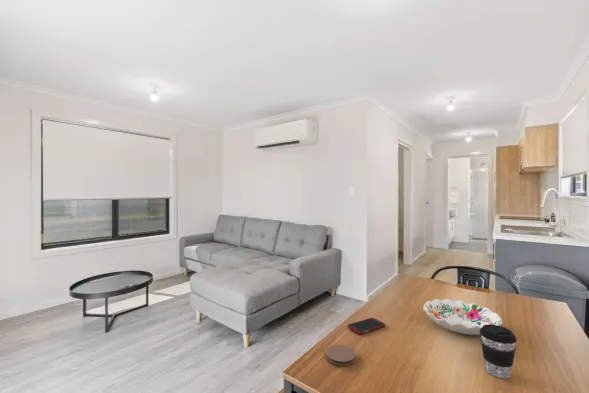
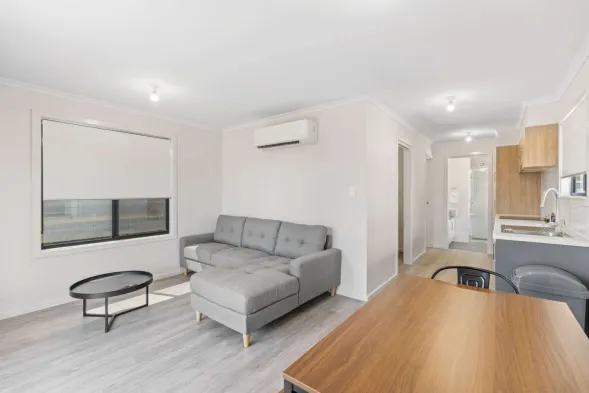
- decorative bowl (460, 318)
- coaster (340, 354)
- cell phone (366, 325)
- coffee cup (497, 351)
